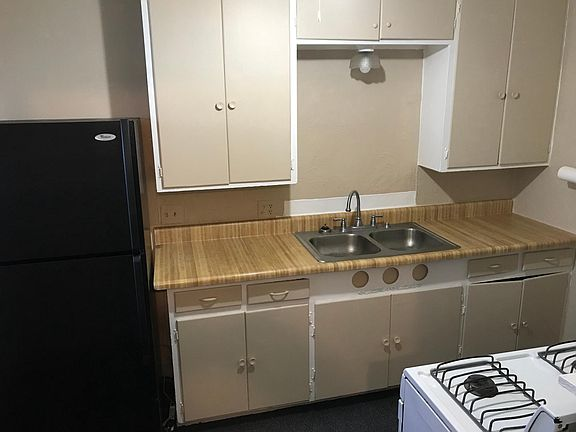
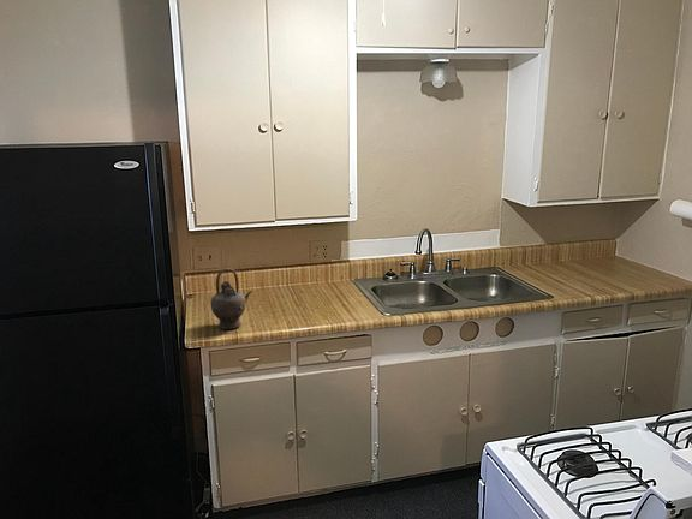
+ teapot (232, 297)
